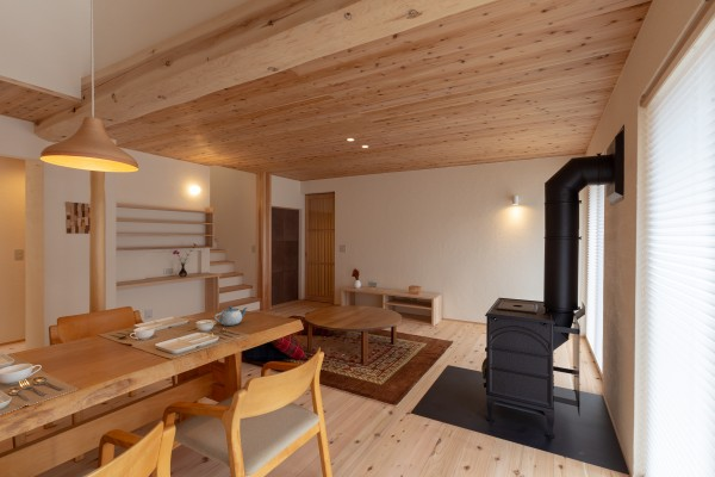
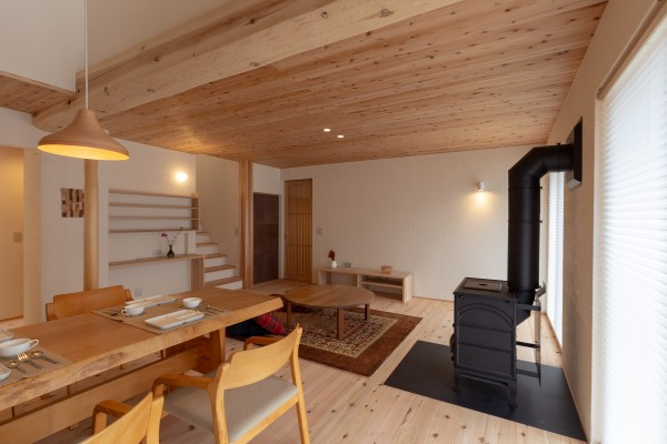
- chinaware (231, 315)
